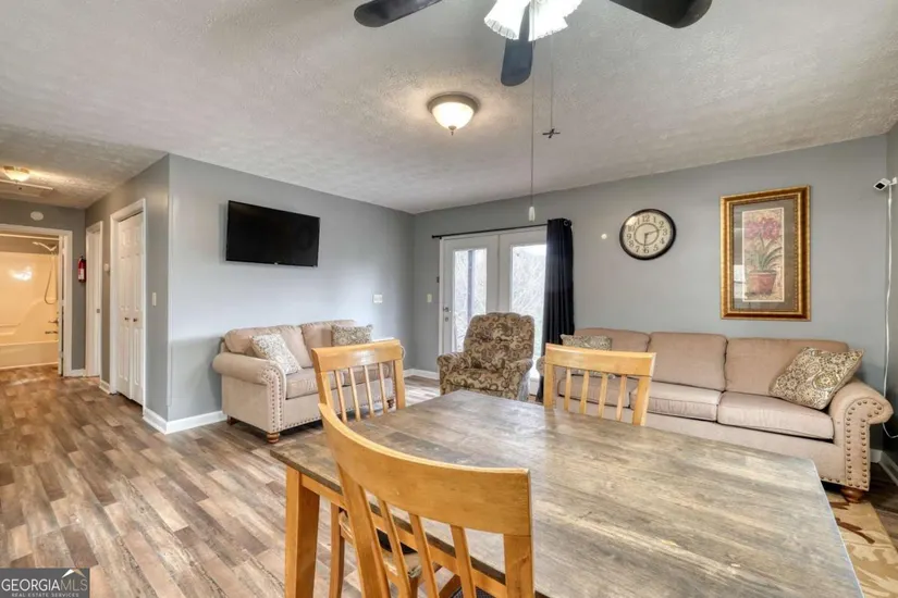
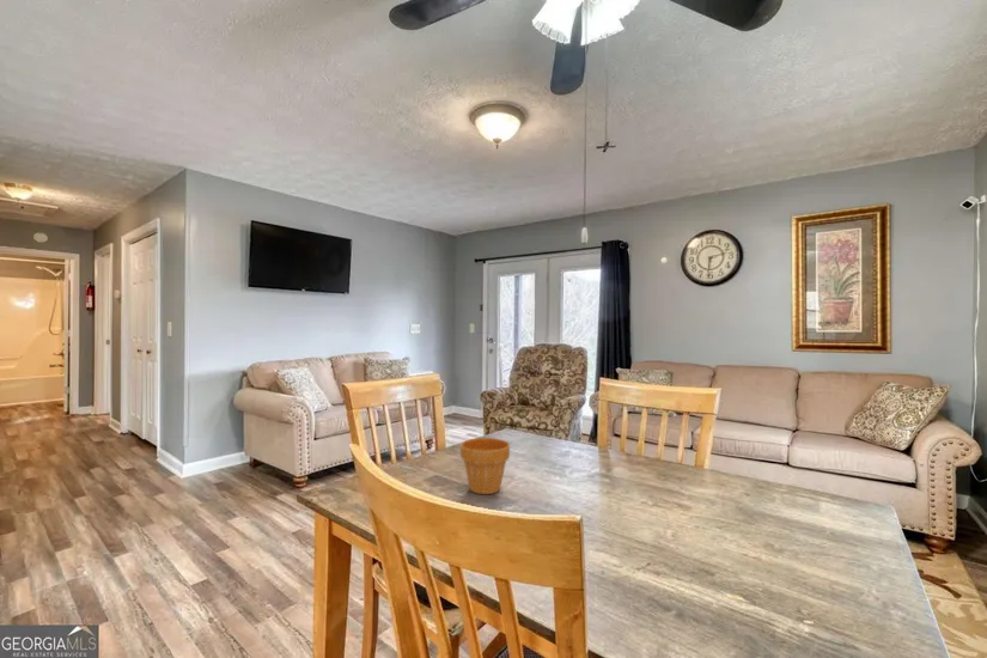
+ flower pot (485, 465)
